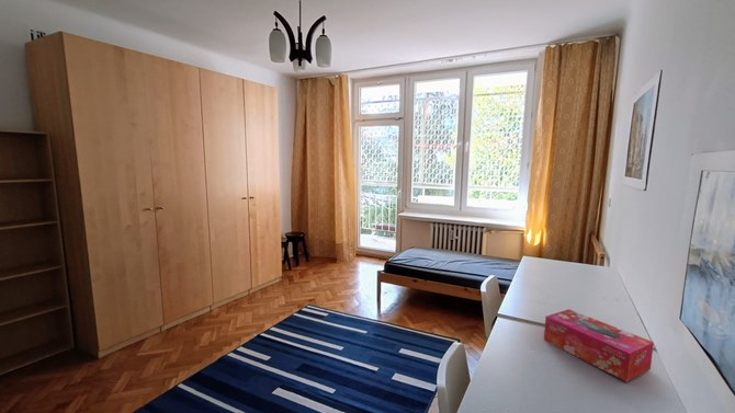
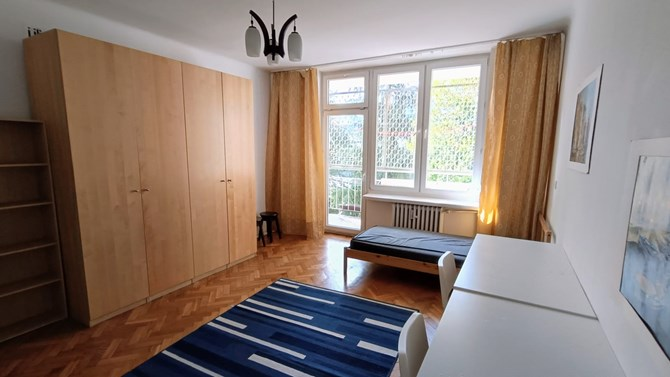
- tissue box (593, 341)
